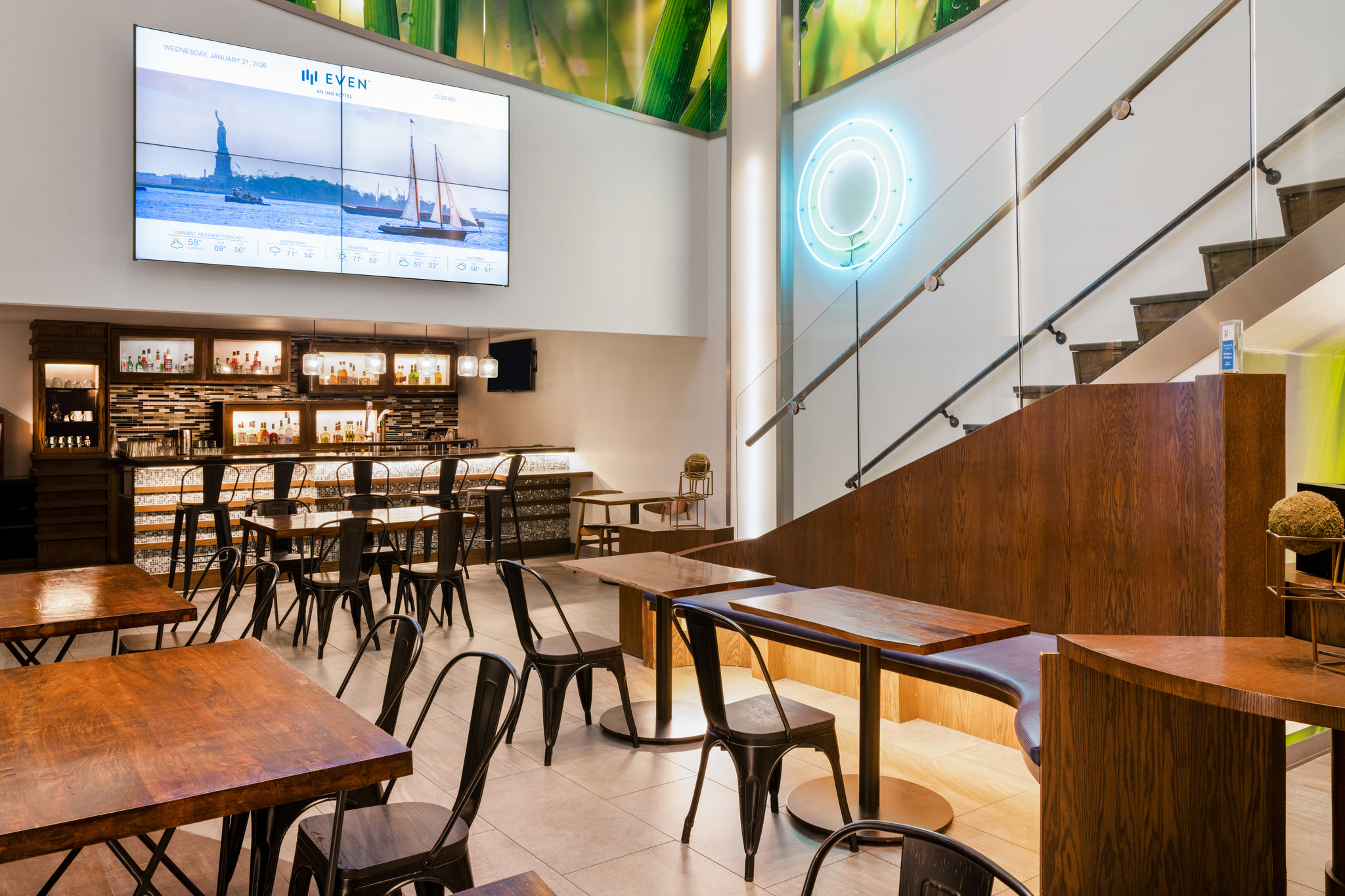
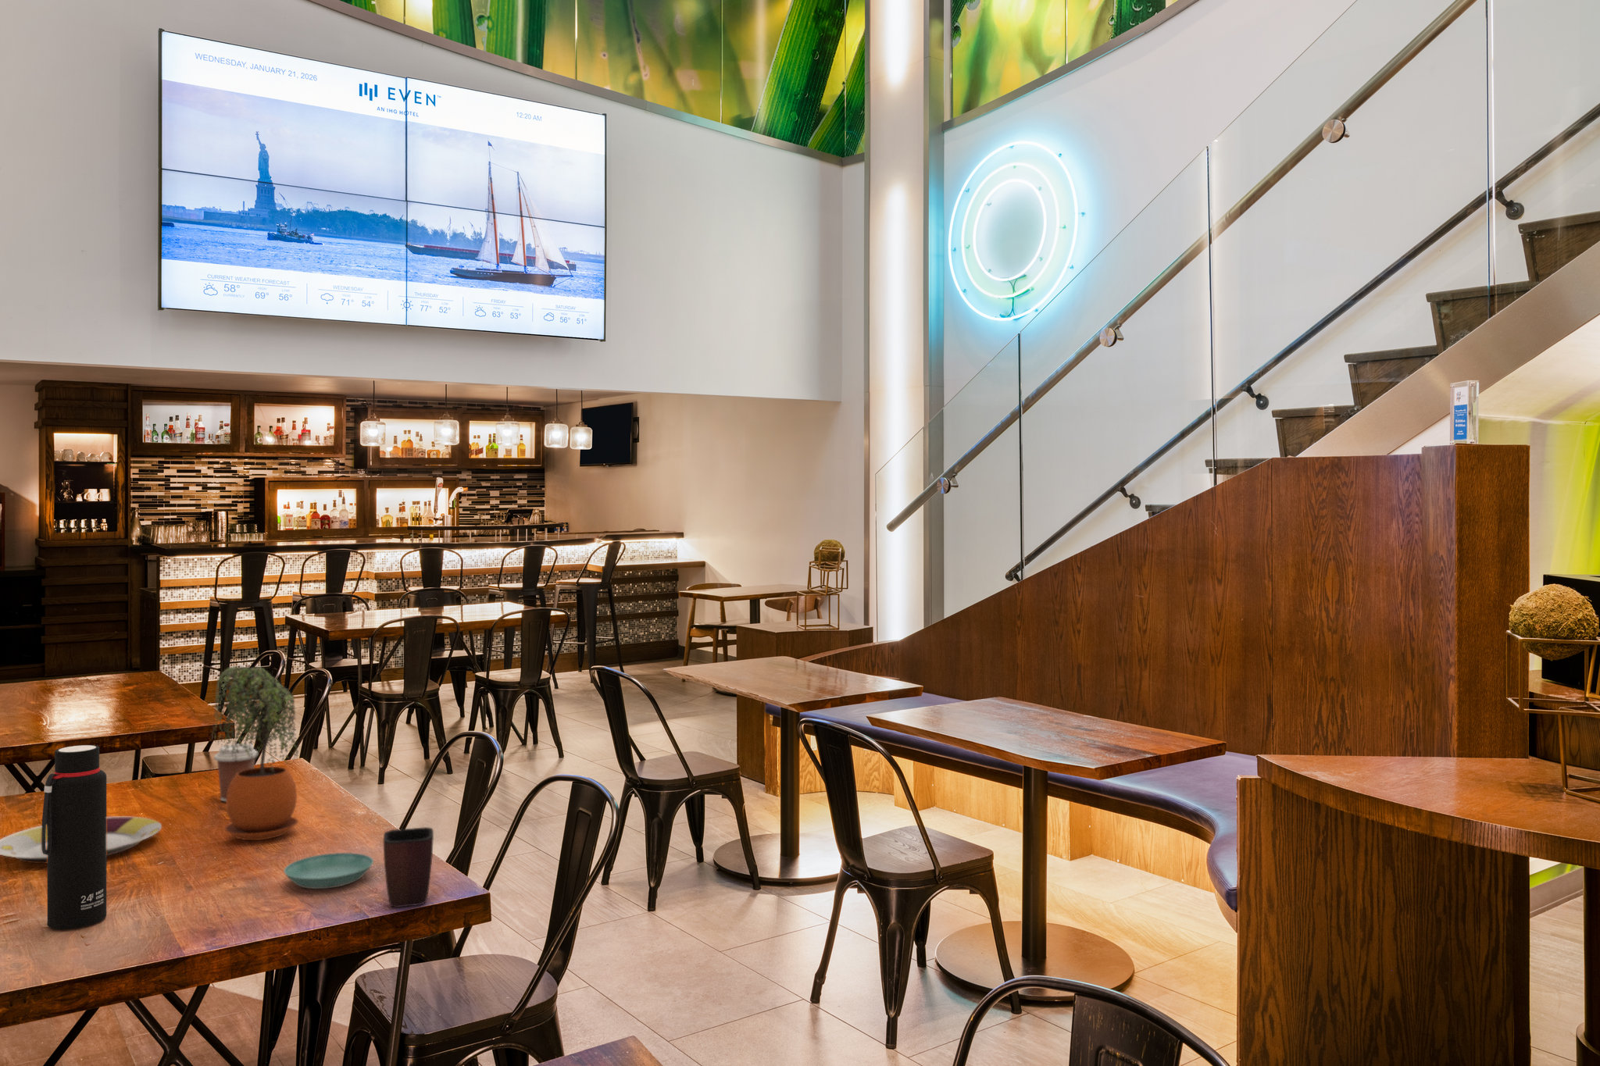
+ coffee cup (236, 772)
+ potted plant (257, 751)
+ plate (106, 841)
+ saucer (328, 872)
+ mug (404, 865)
+ water bottle (71, 835)
